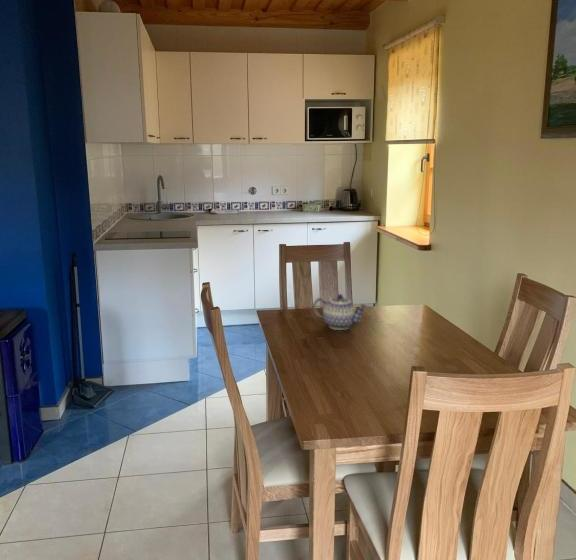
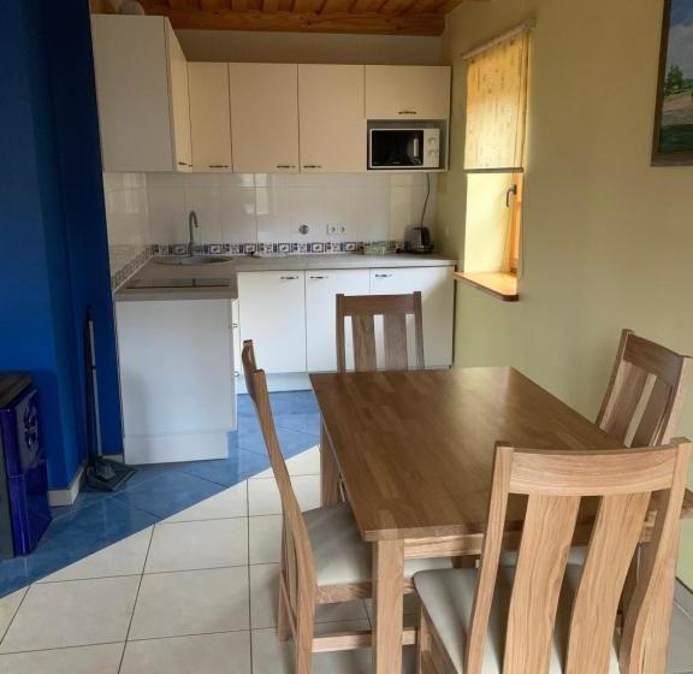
- teapot (339, 310)
